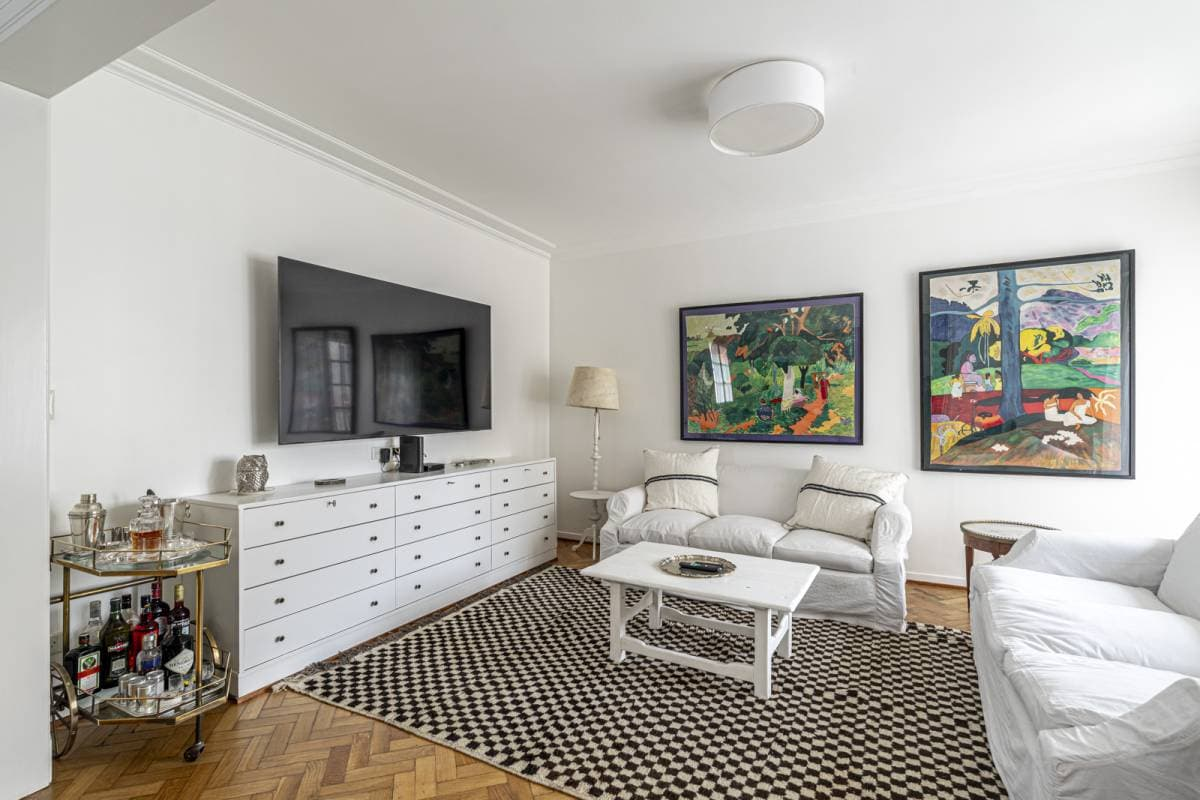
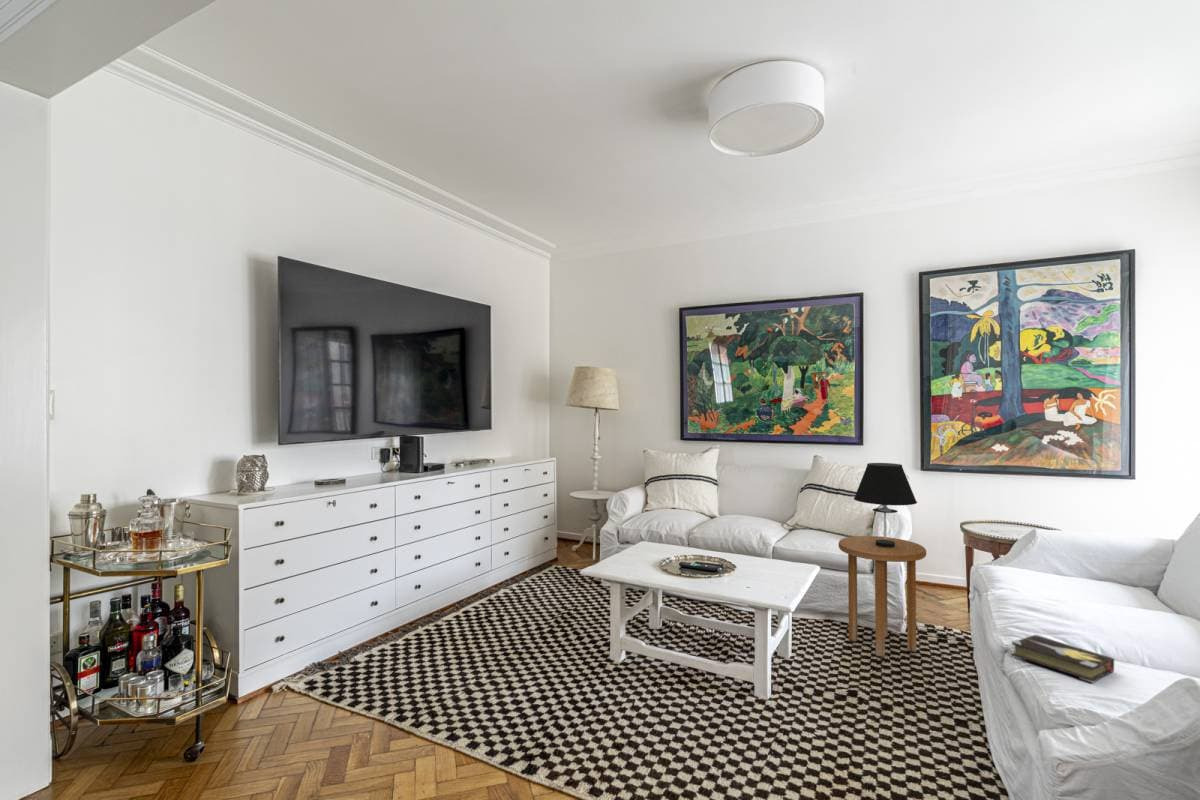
+ hardback book (1061, 655)
+ table lamp (884, 504)
+ side table (881, 594)
